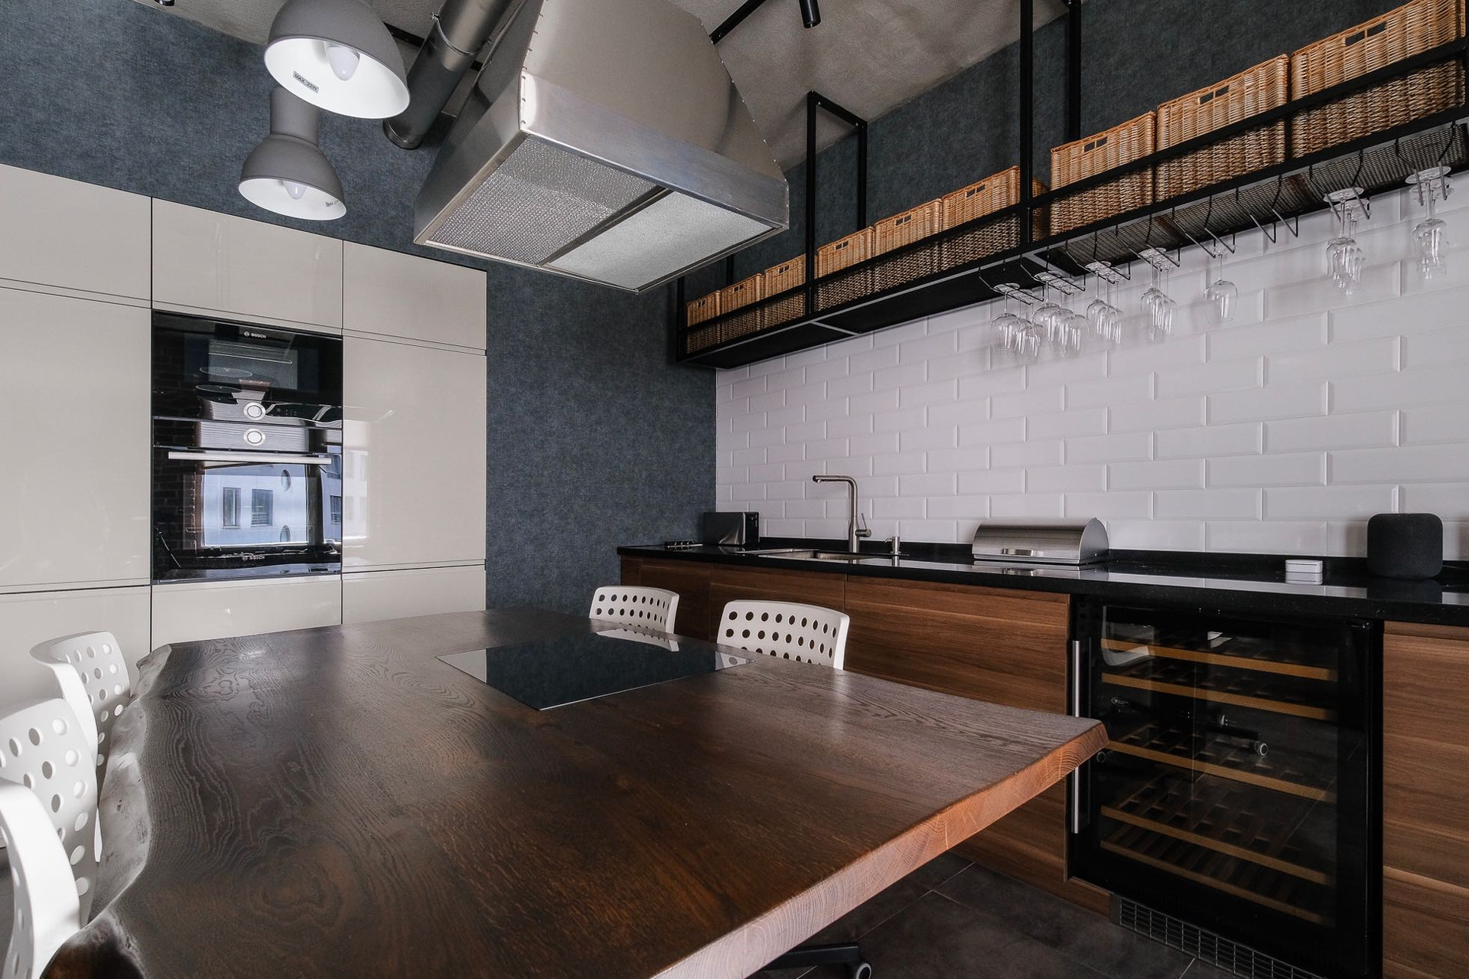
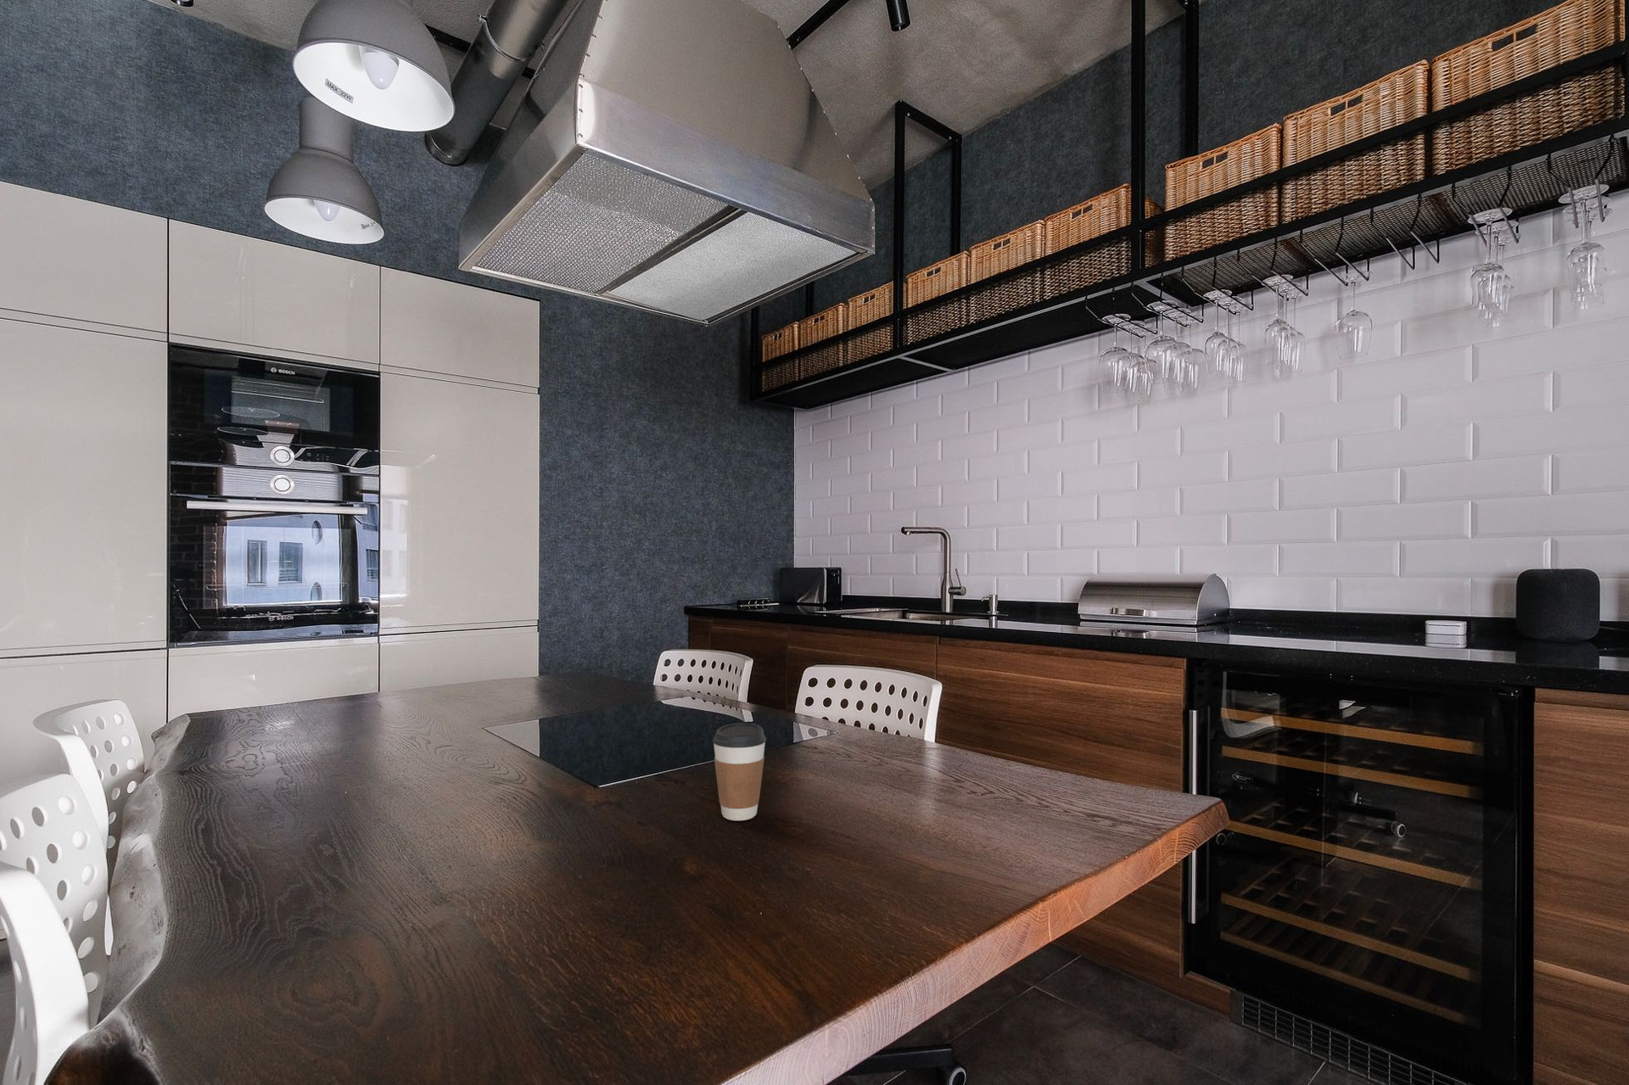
+ coffee cup (739, 771)
